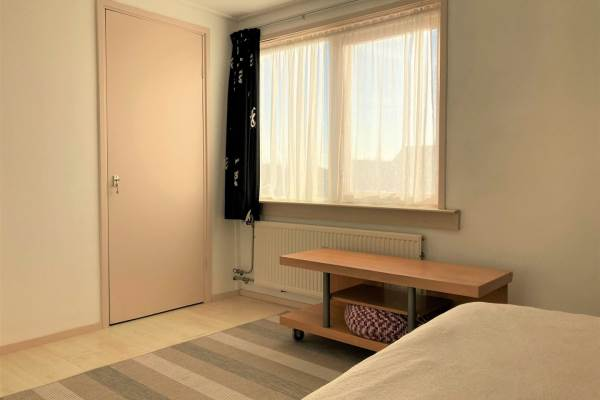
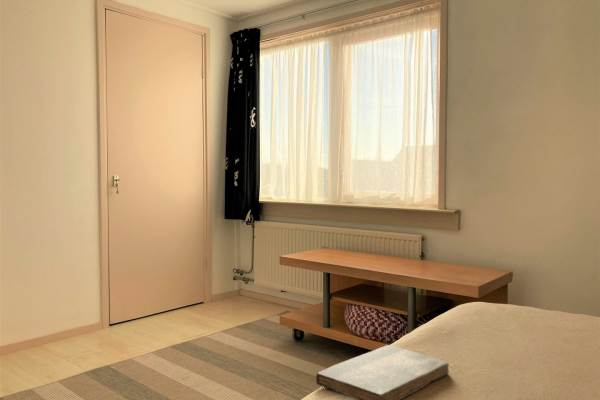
+ book (384, 372)
